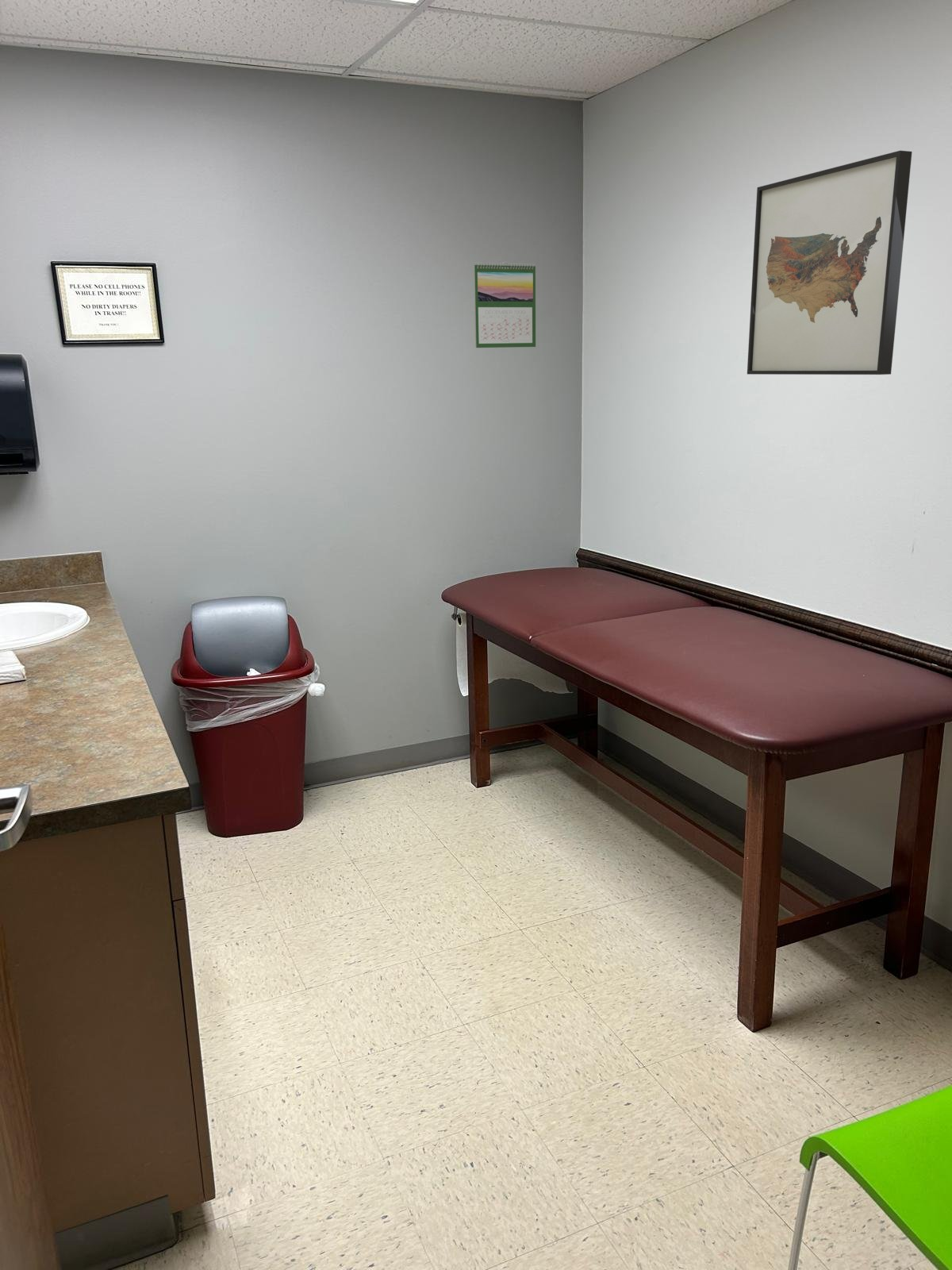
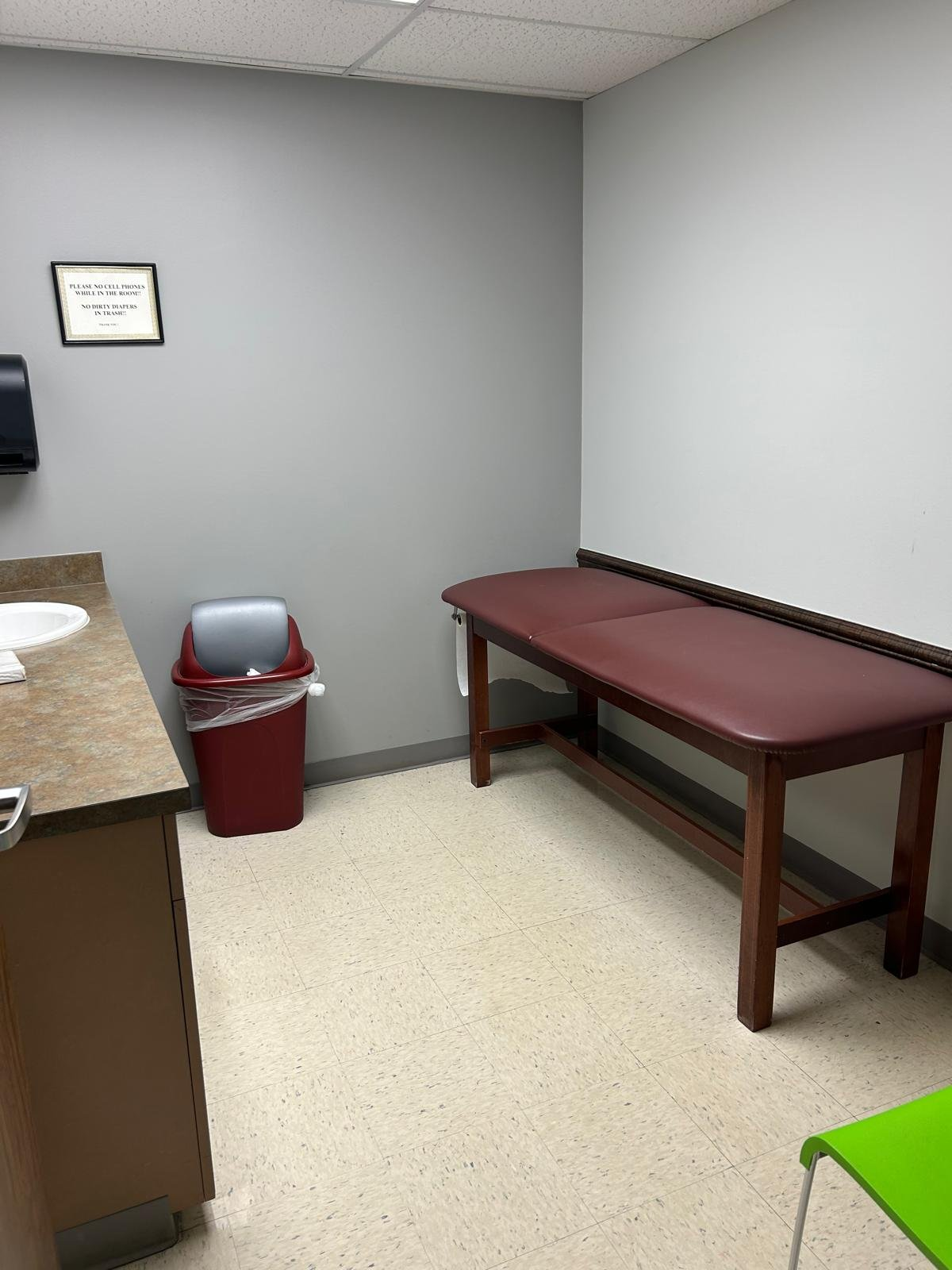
- wall art (820, 275)
- calendar (505, 305)
